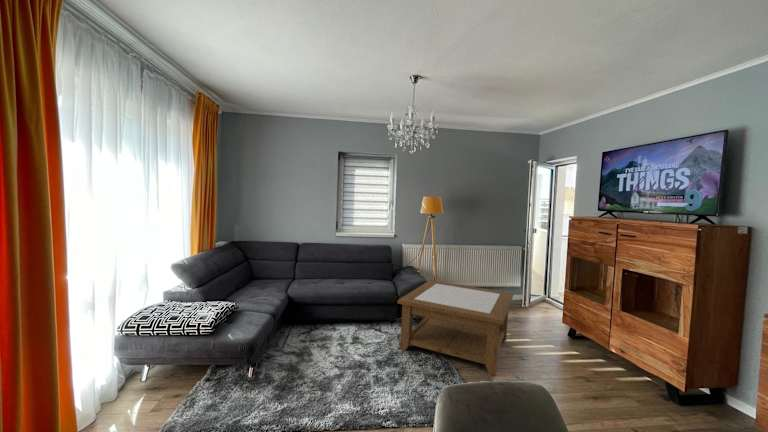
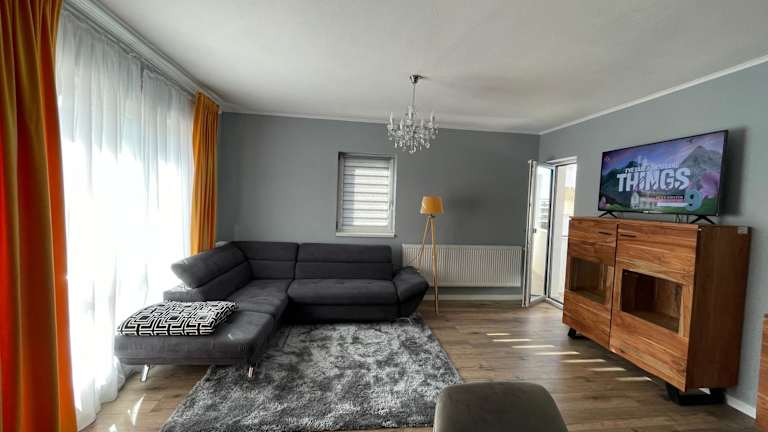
- coffee table (457, 320)
